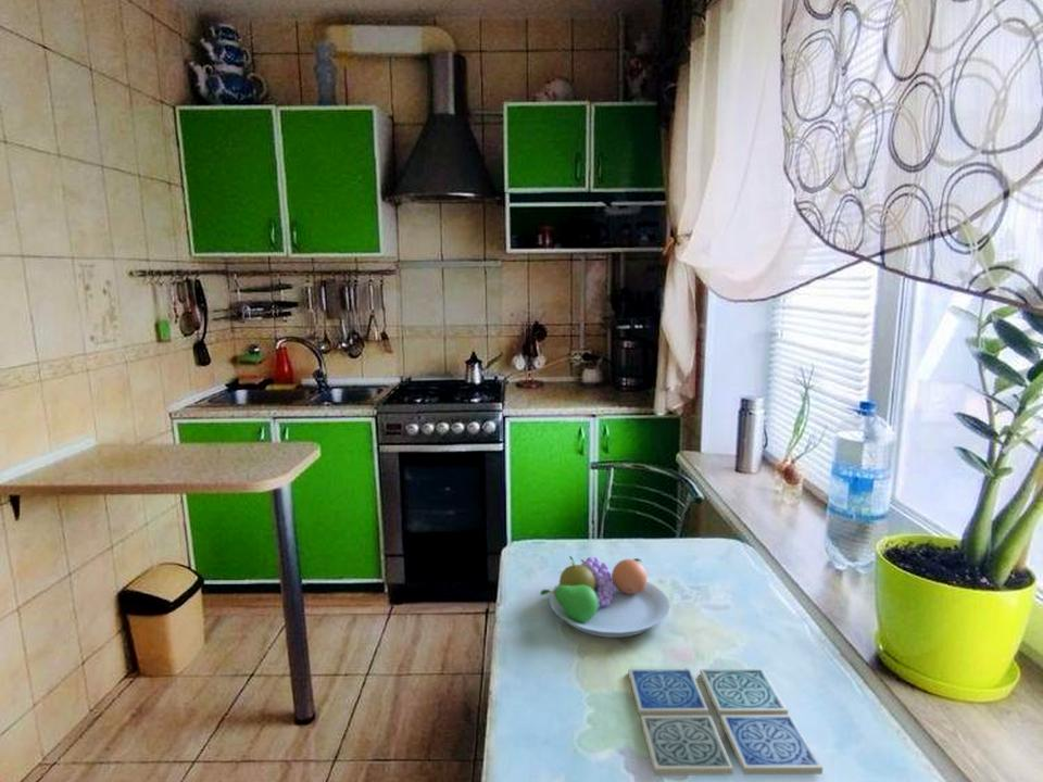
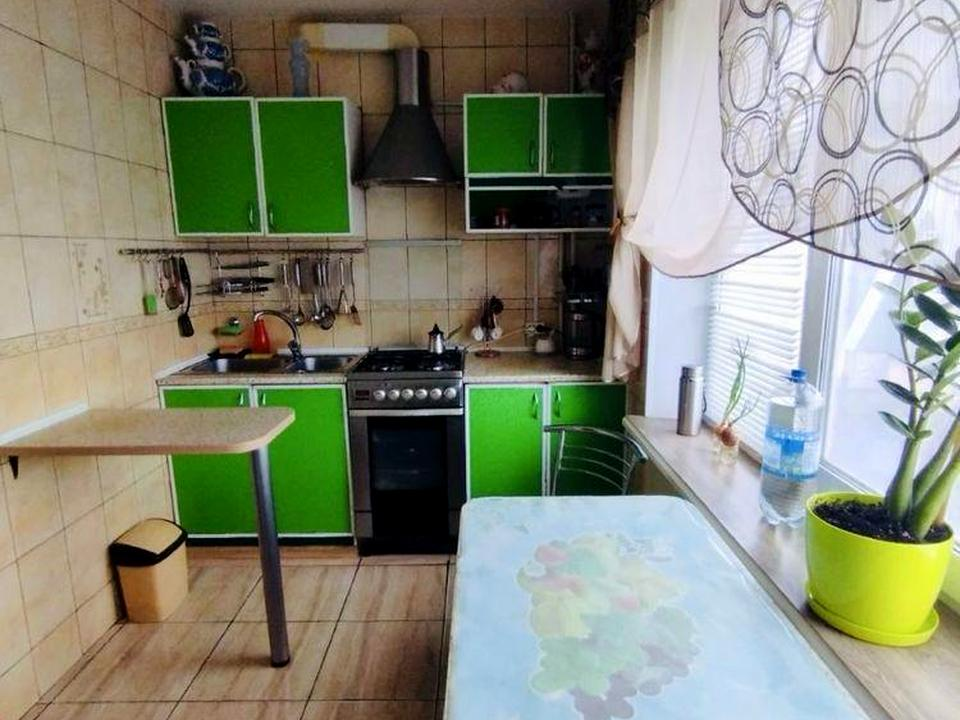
- fruit bowl (603, 589)
- drink coaster (711, 717)
